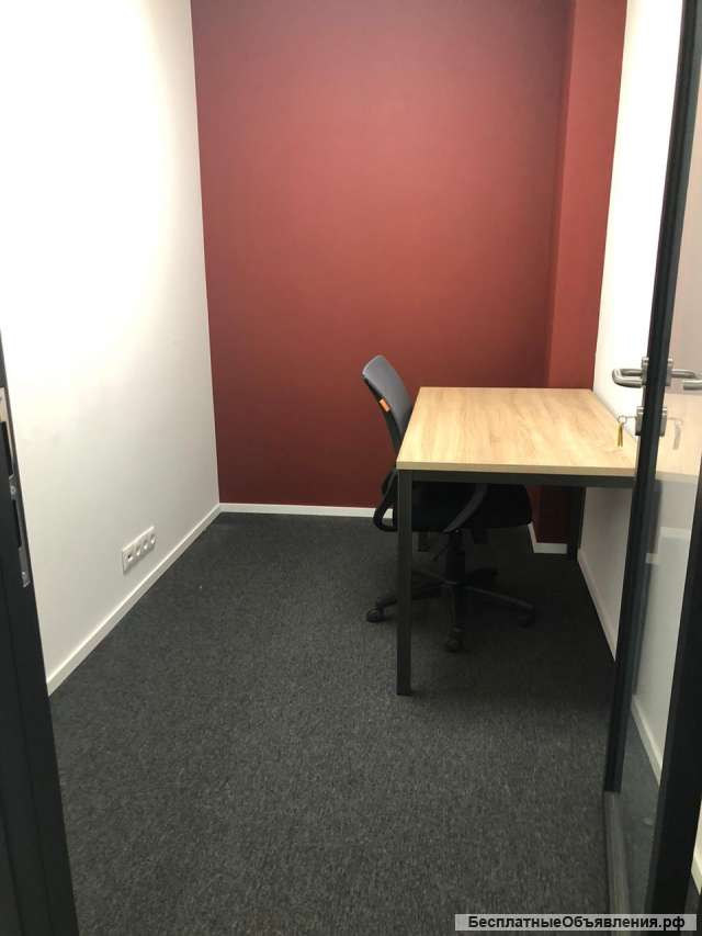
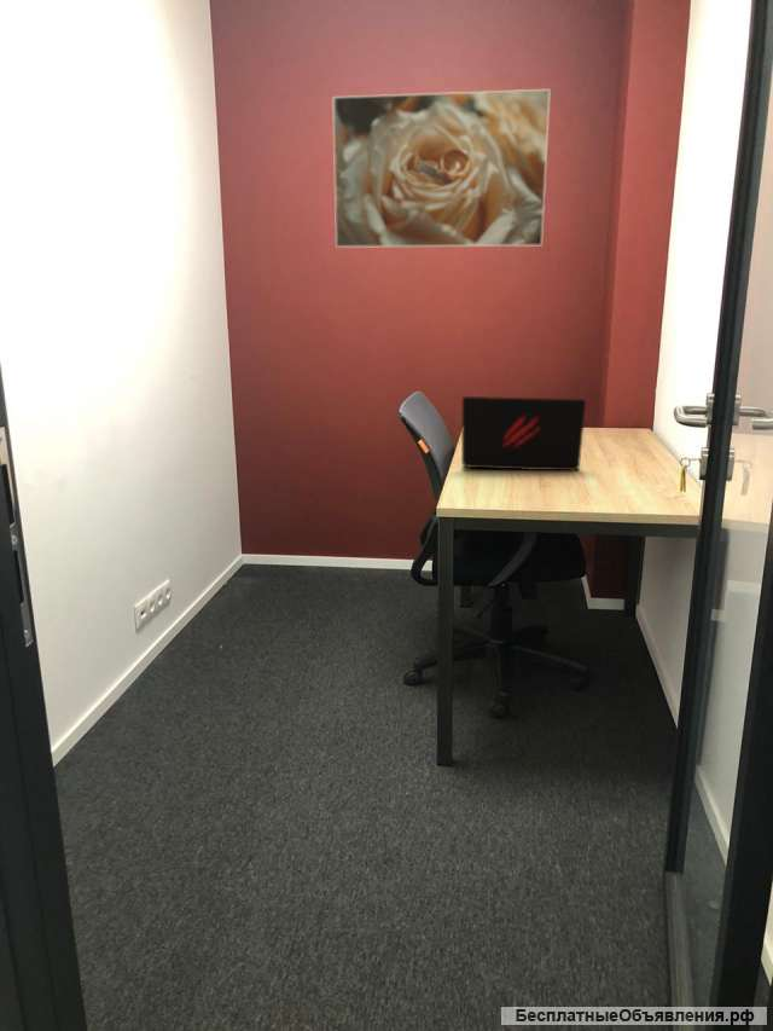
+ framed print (438, 172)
+ laptop (521, 428)
